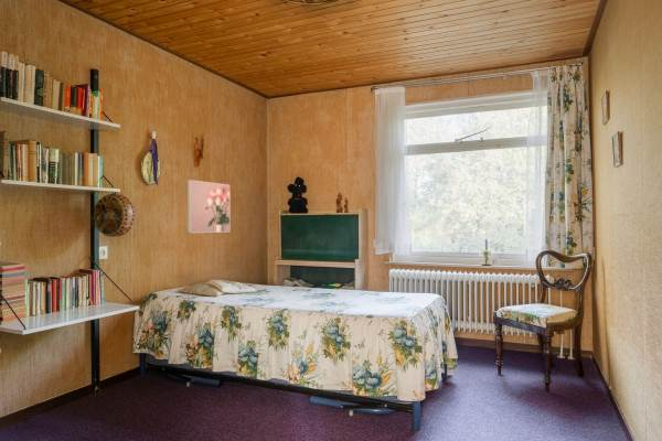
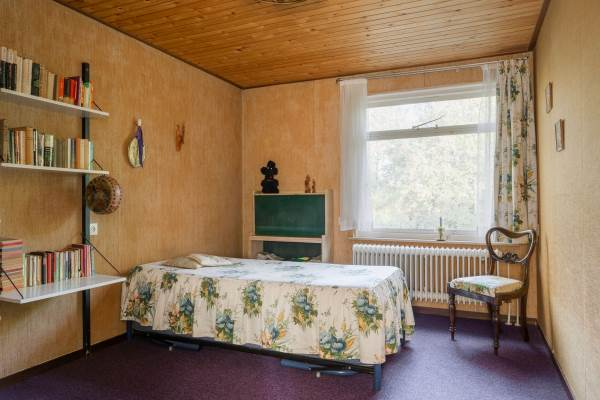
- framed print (210, 207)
